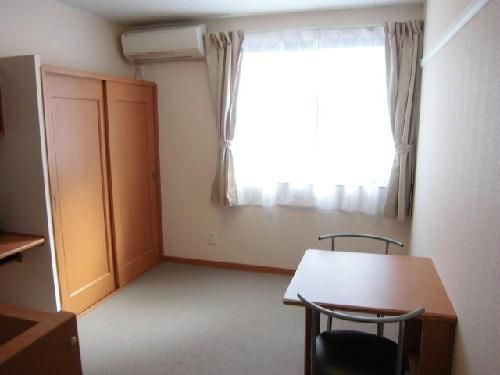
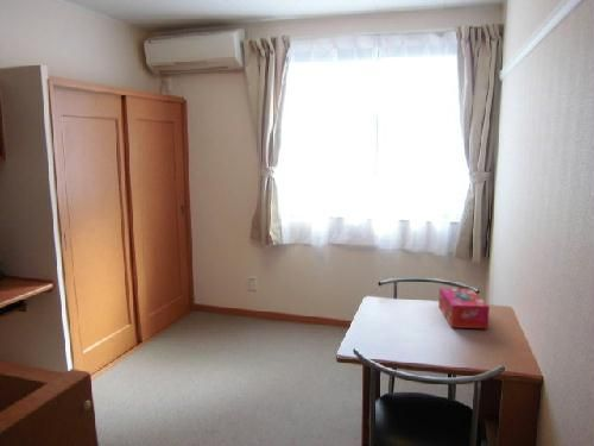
+ tissue box (461, 307)
